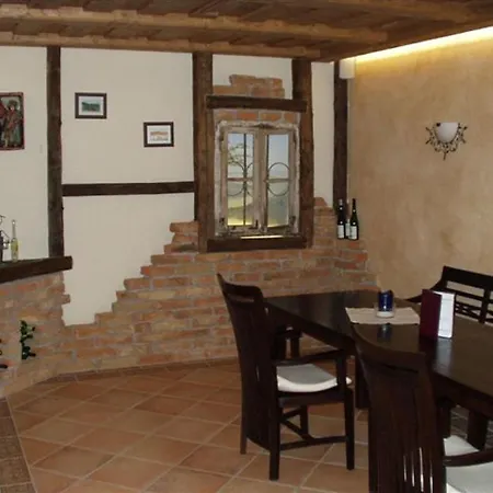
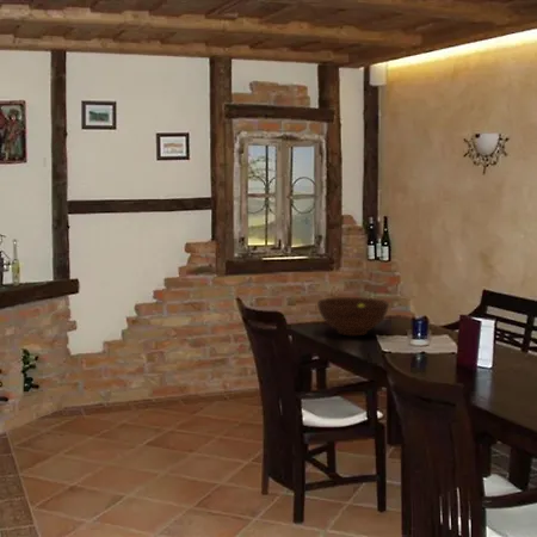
+ fruit bowl (352, 317)
